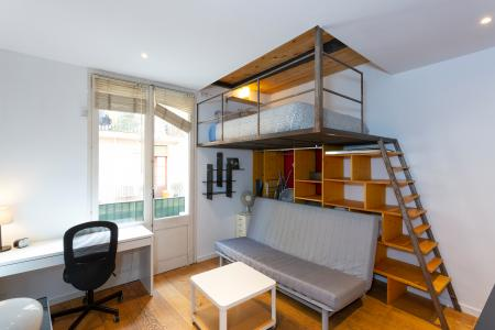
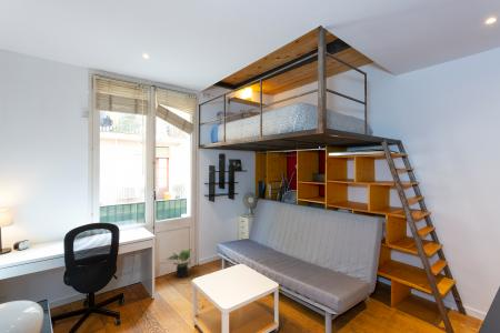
+ potted plant (181, 262)
